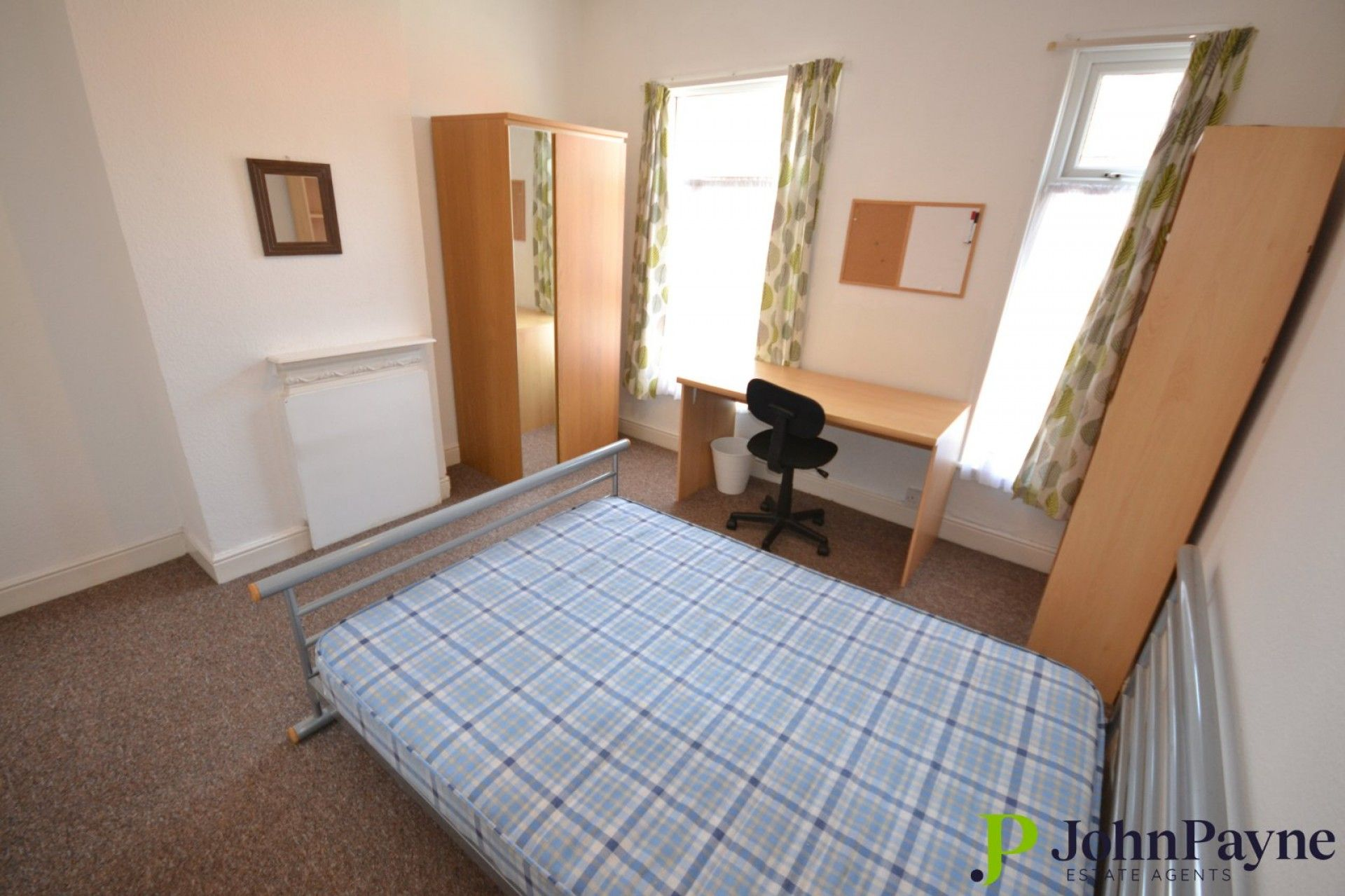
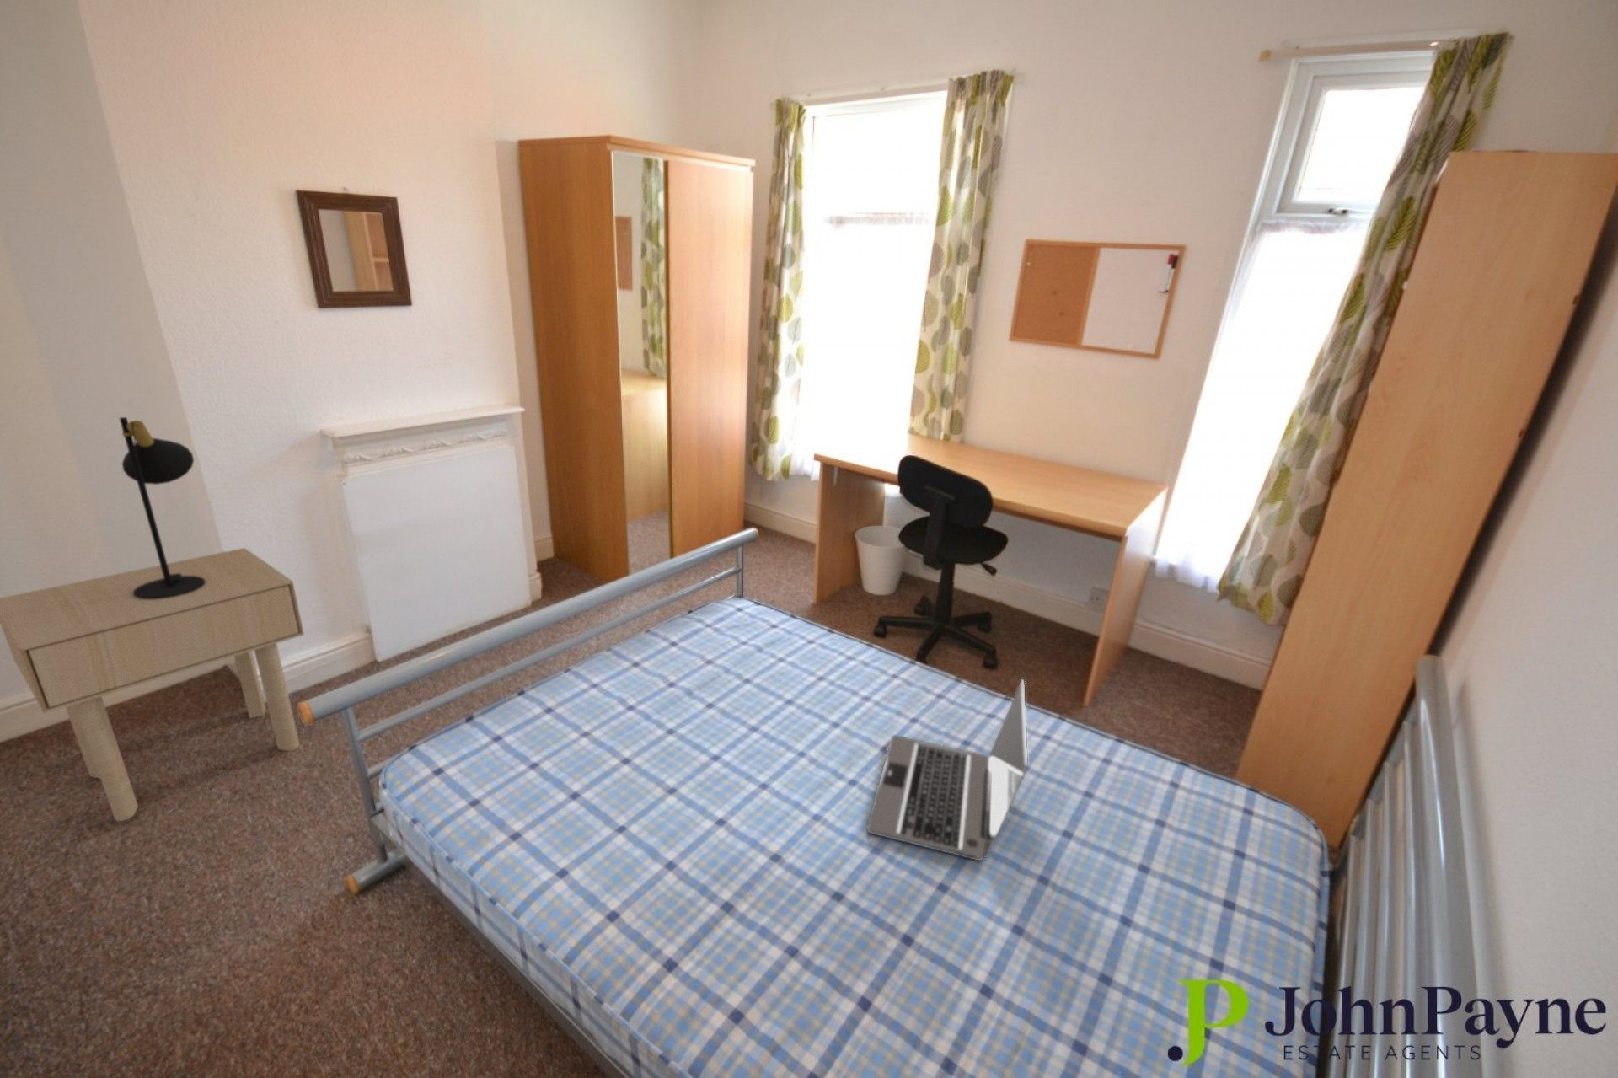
+ table lamp (150, 503)
+ side table (176, 674)
+ laptop (949, 751)
